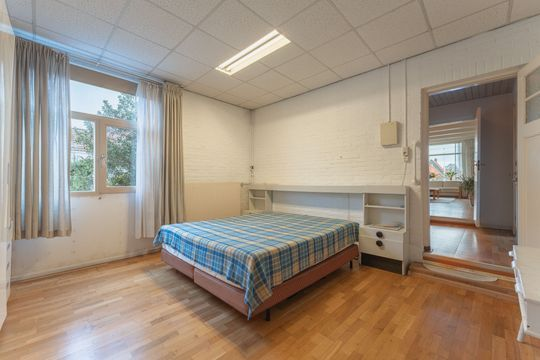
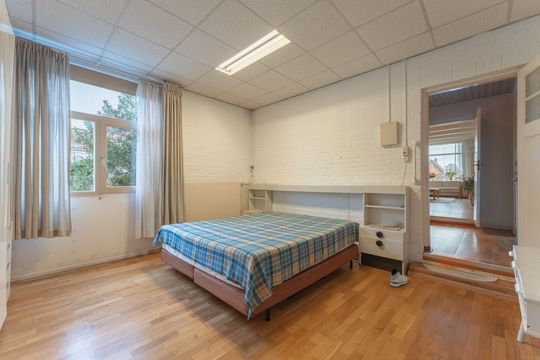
+ sneaker (399, 275)
